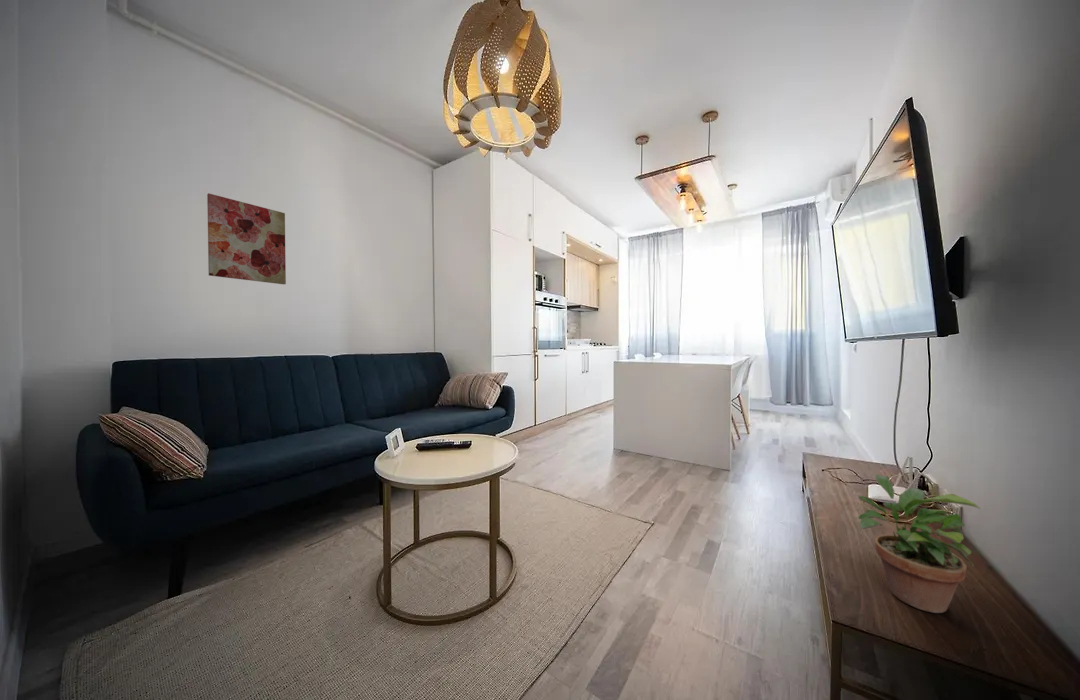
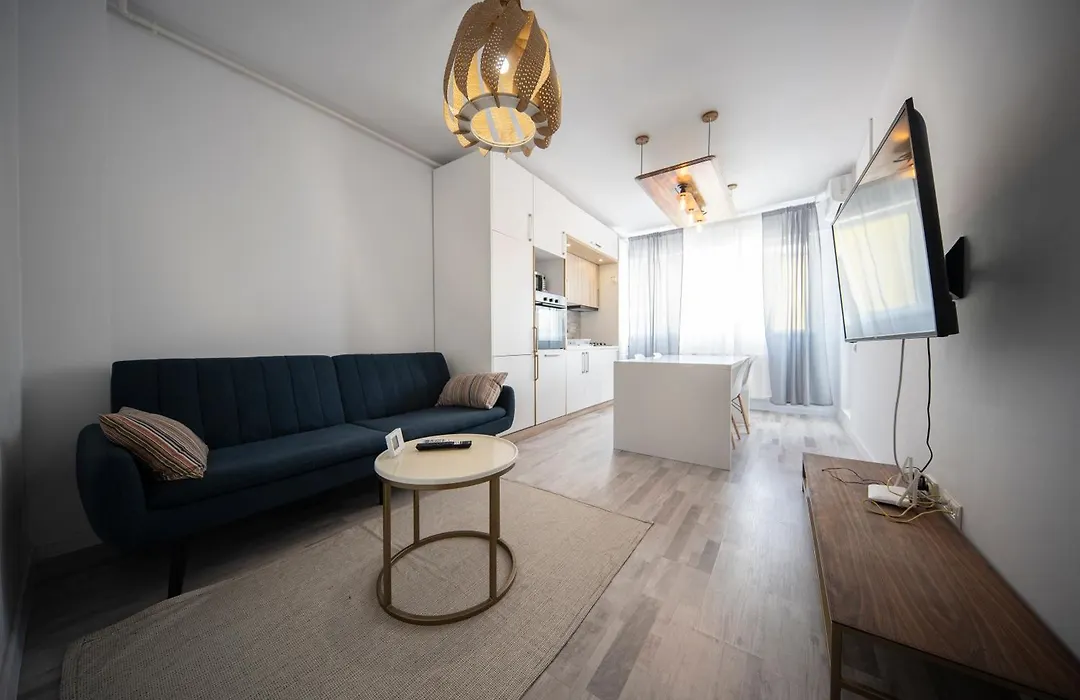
- wall art (249, 242)
- potted plant (902, 536)
